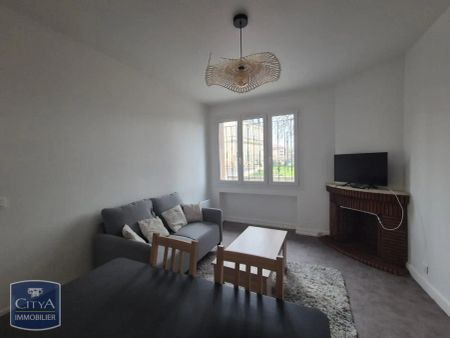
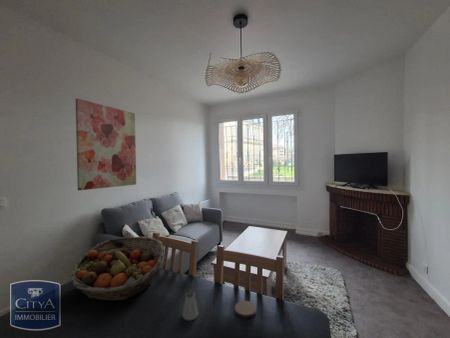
+ wall art (109, 147)
+ saltshaker (190, 303)
+ coaster (245, 308)
+ fruit basket (121, 265)
